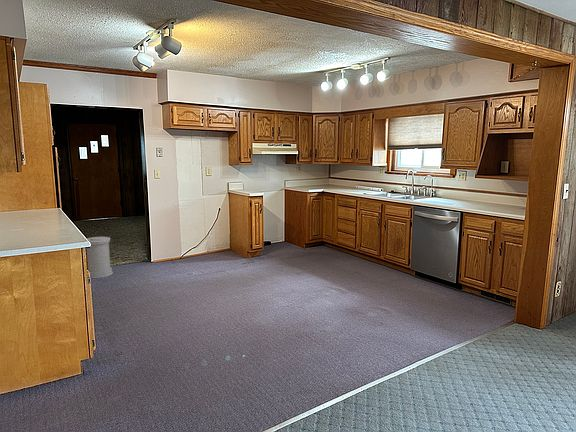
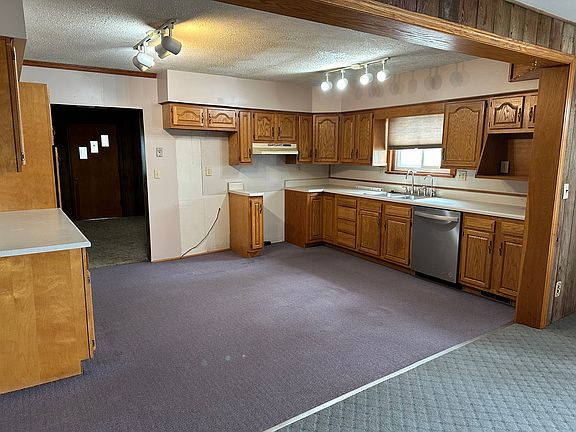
- trash can (98, 256)
